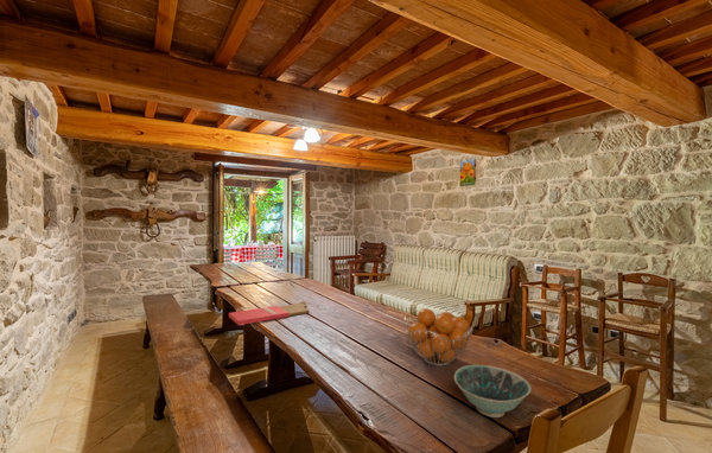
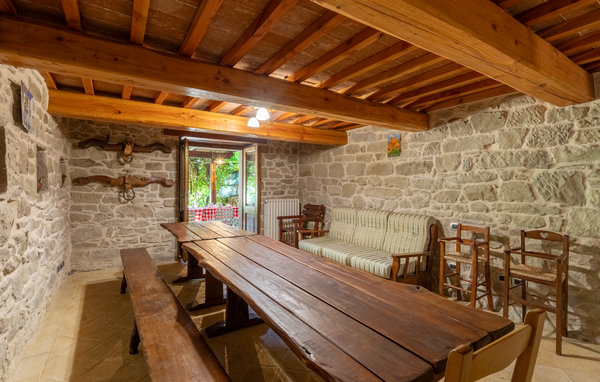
- cutting board (274, 311)
- fruit basket (437, 336)
- bowl (490, 395)
